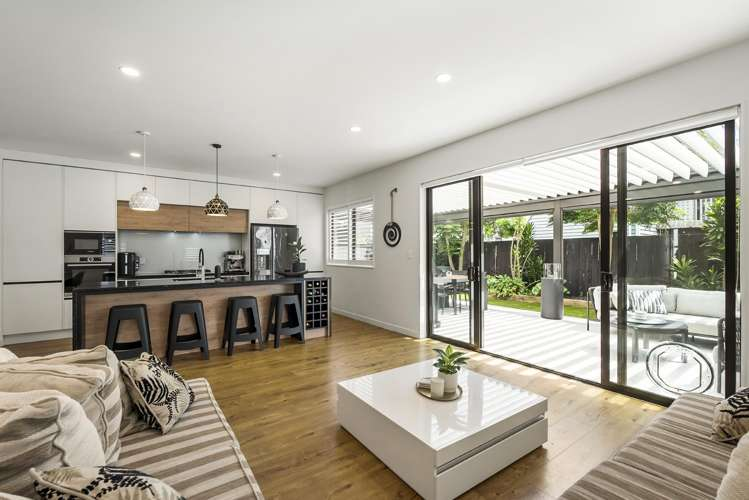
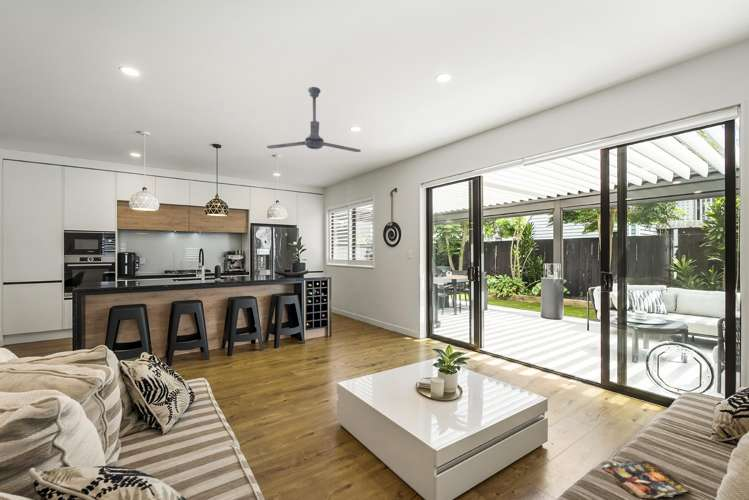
+ ceiling fan (314, 112)
+ magazine (642, 475)
